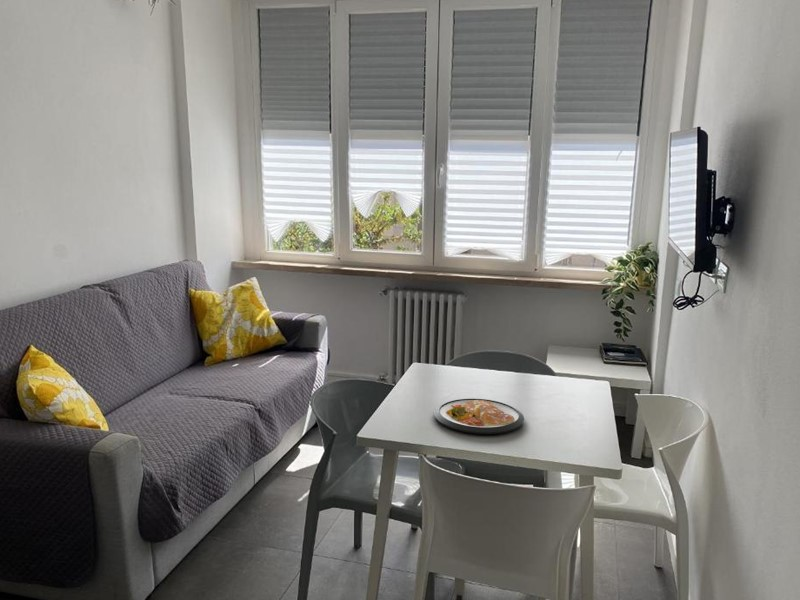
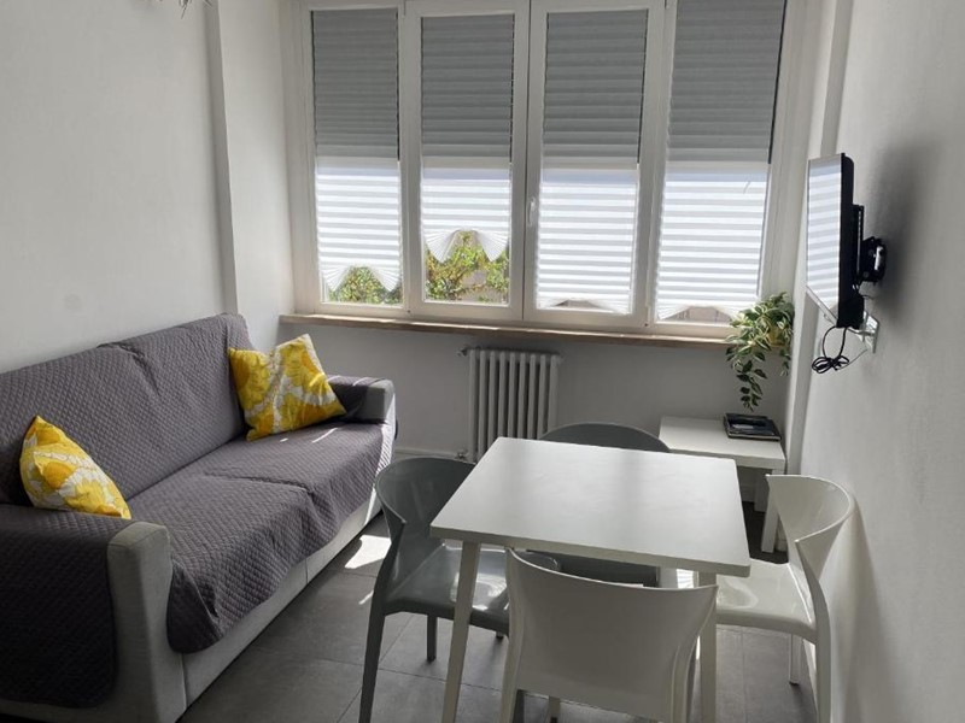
- dish (478, 412)
